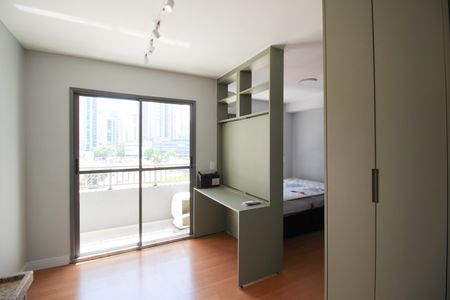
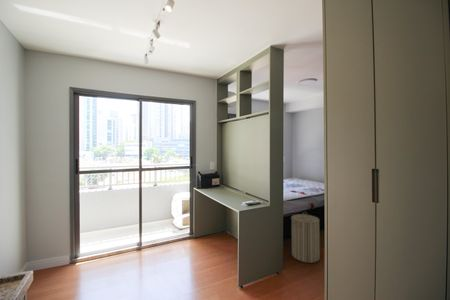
+ laundry hamper (305, 234)
